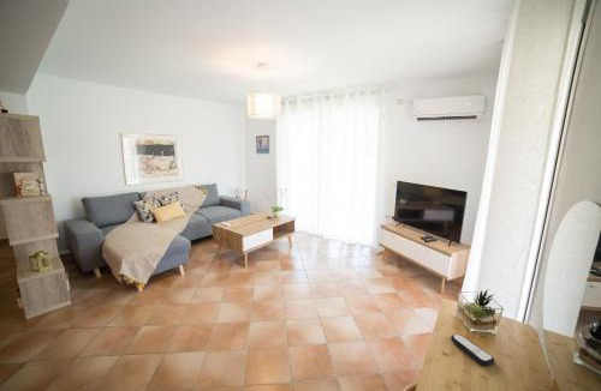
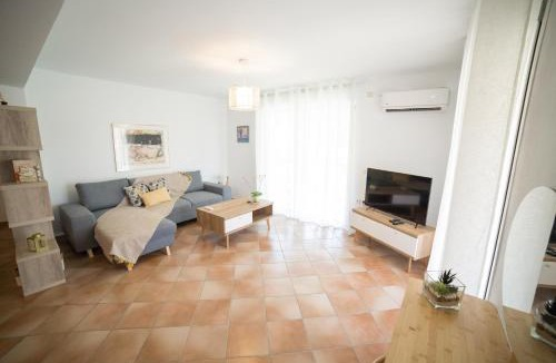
- remote control (470, 348)
